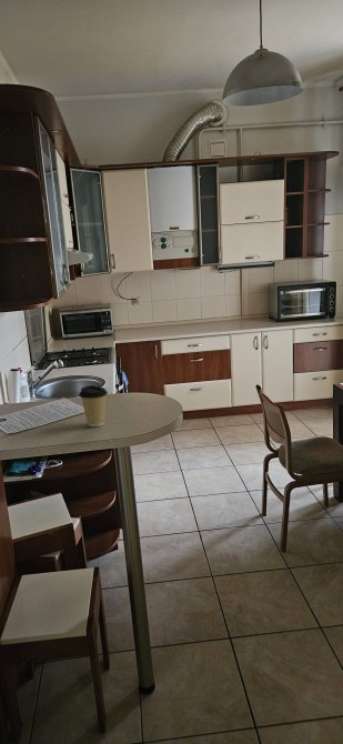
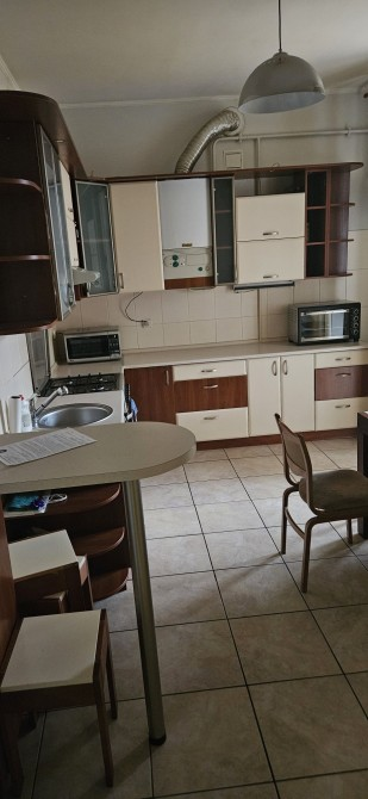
- coffee cup (94, 405)
